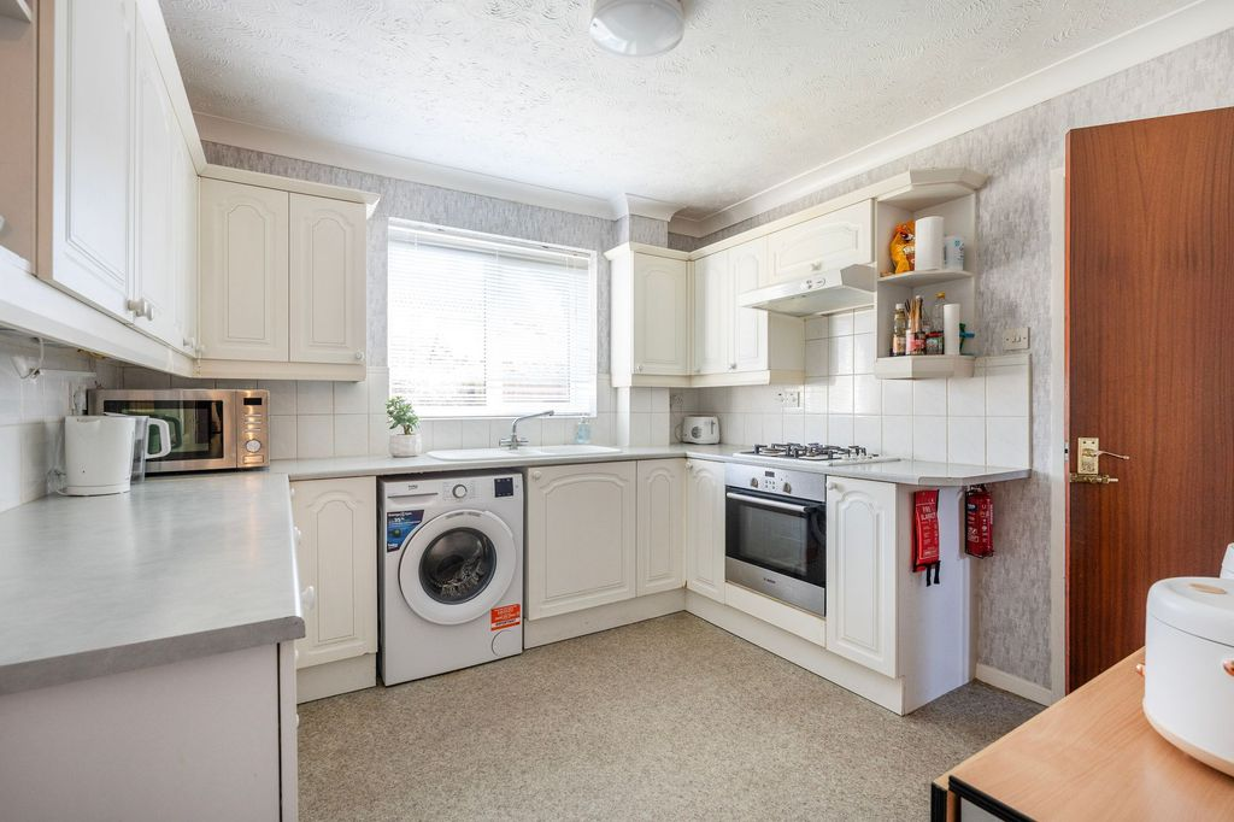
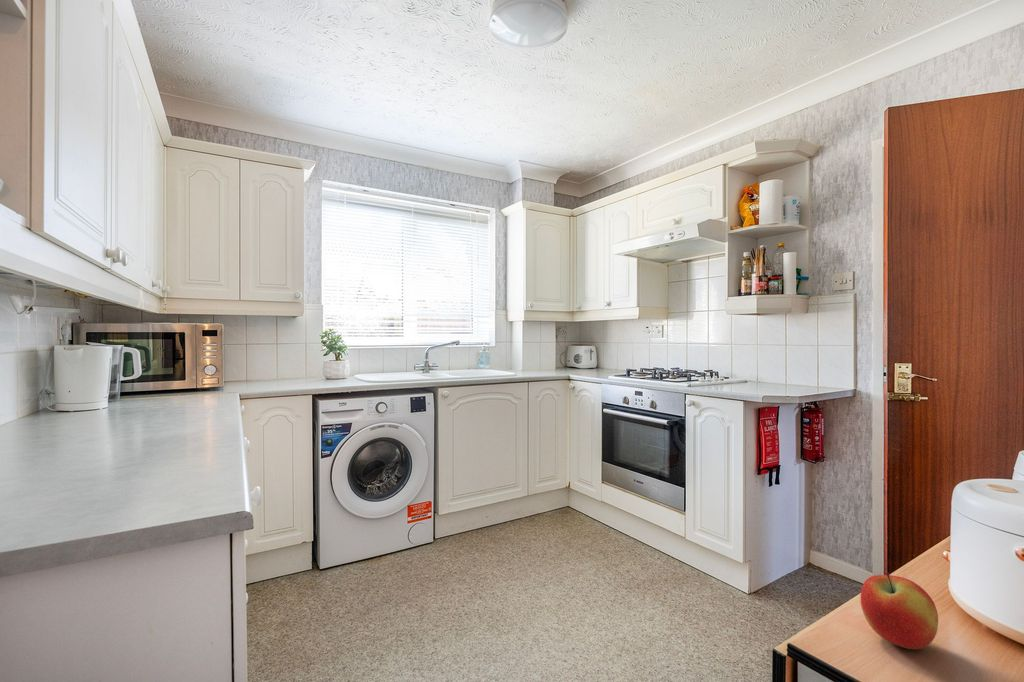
+ apple (898, 606)
